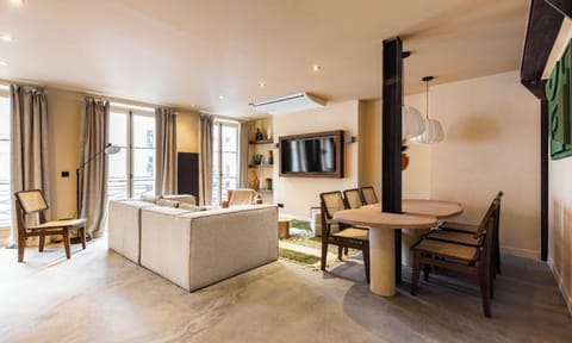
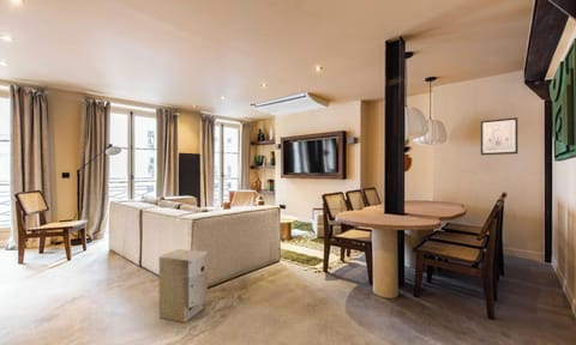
+ wall art (498, 137)
+ air purifier (184, 283)
